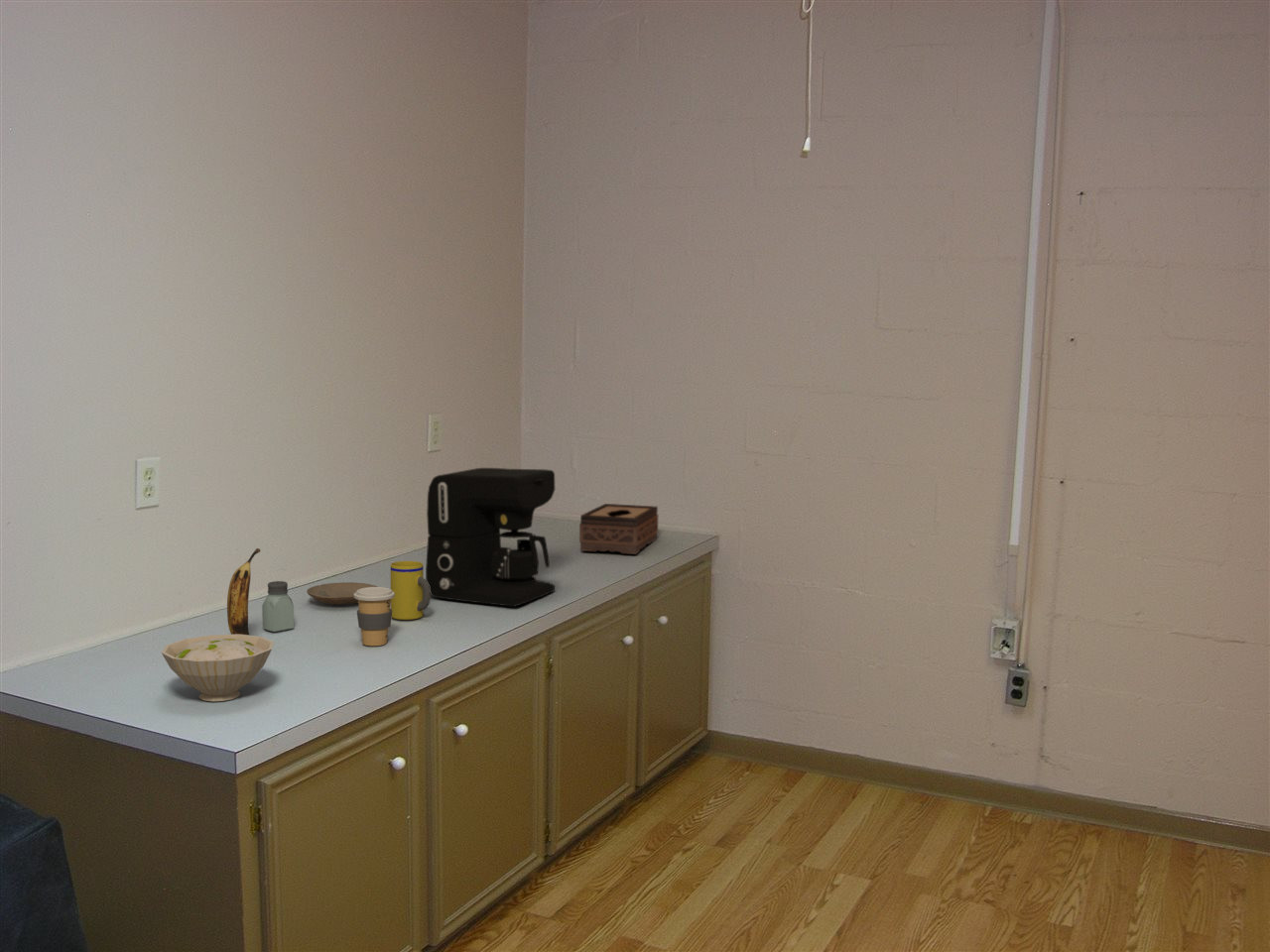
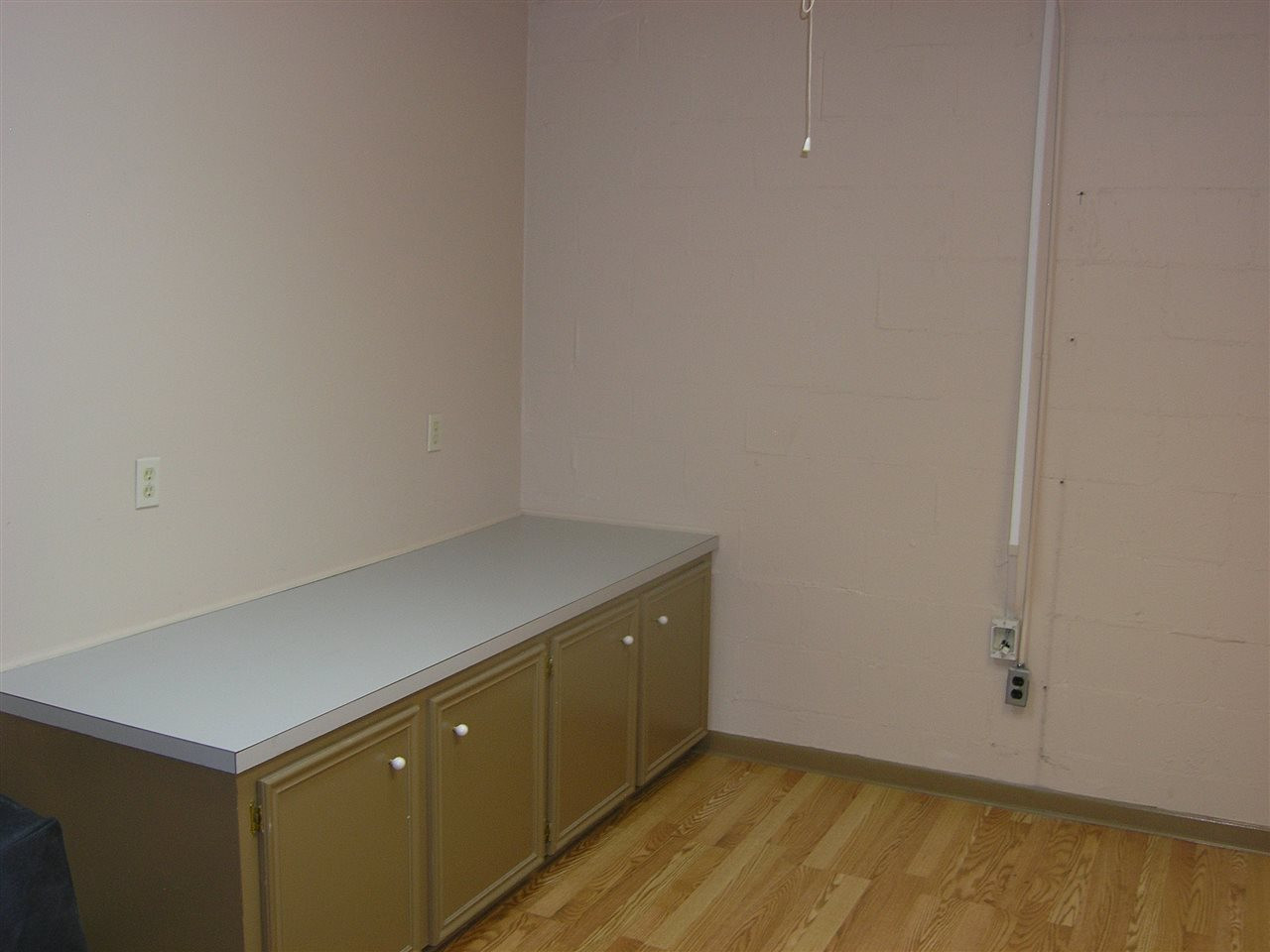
- mug (412, 591)
- bowl (218, 667)
- plate (343, 594)
- banana (246, 600)
- coffee cup (374, 616)
- saltshaker (278, 606)
- coffee maker (495, 534)
- tissue box (619, 528)
